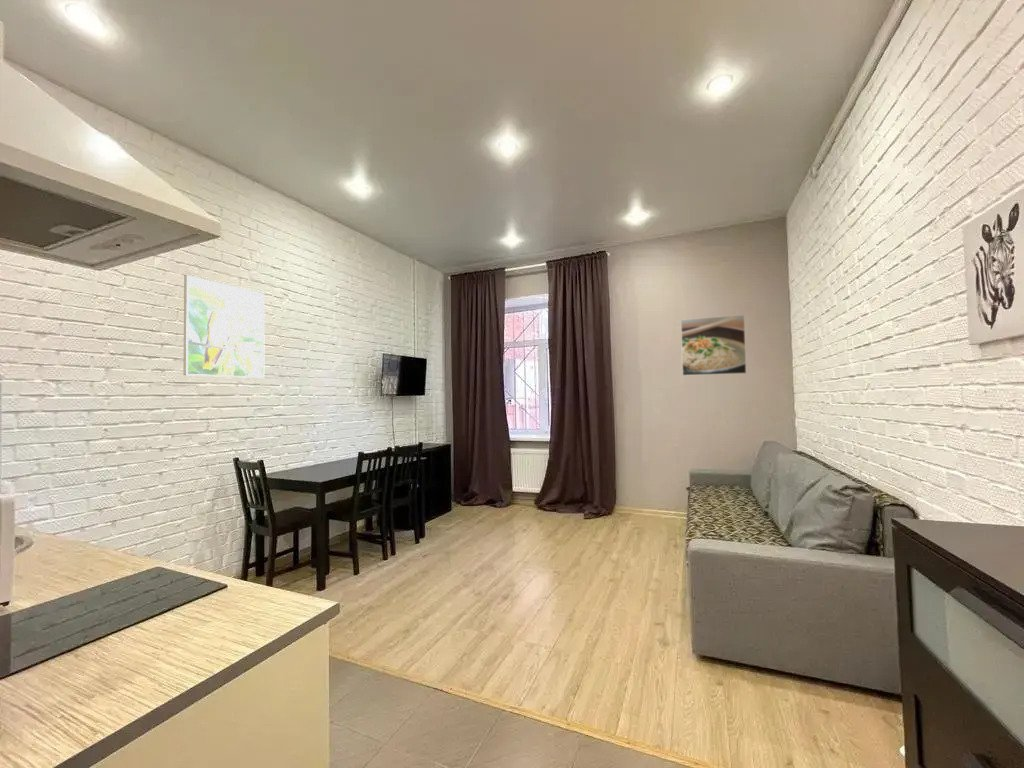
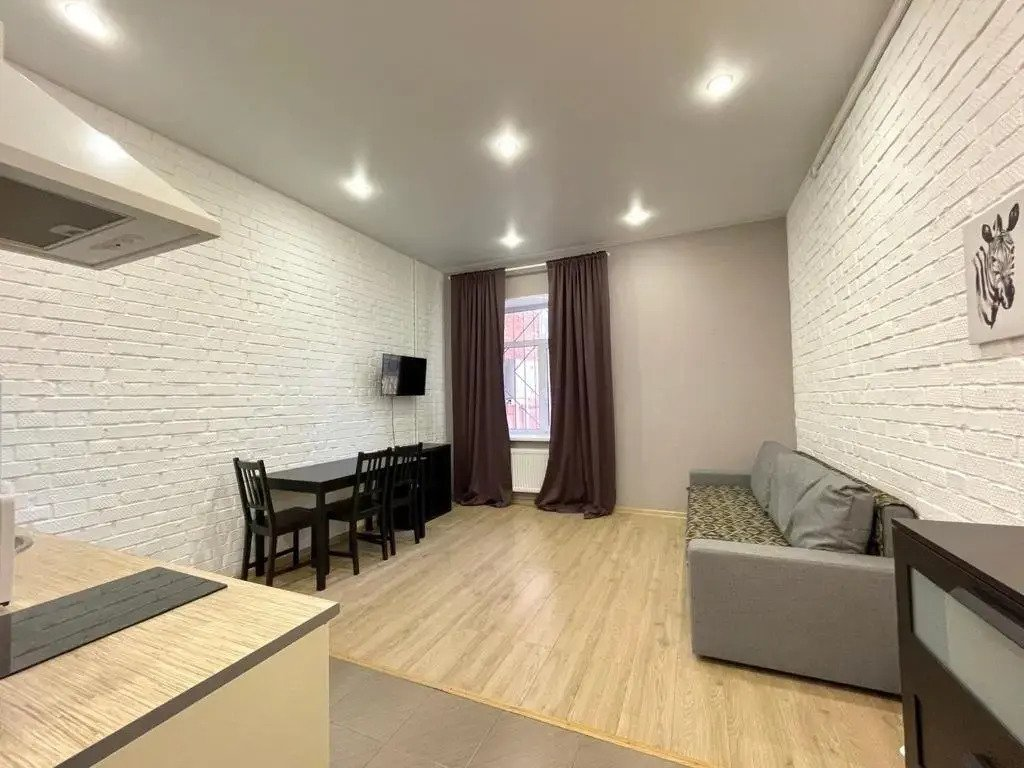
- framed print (712, 346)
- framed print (227, 330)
